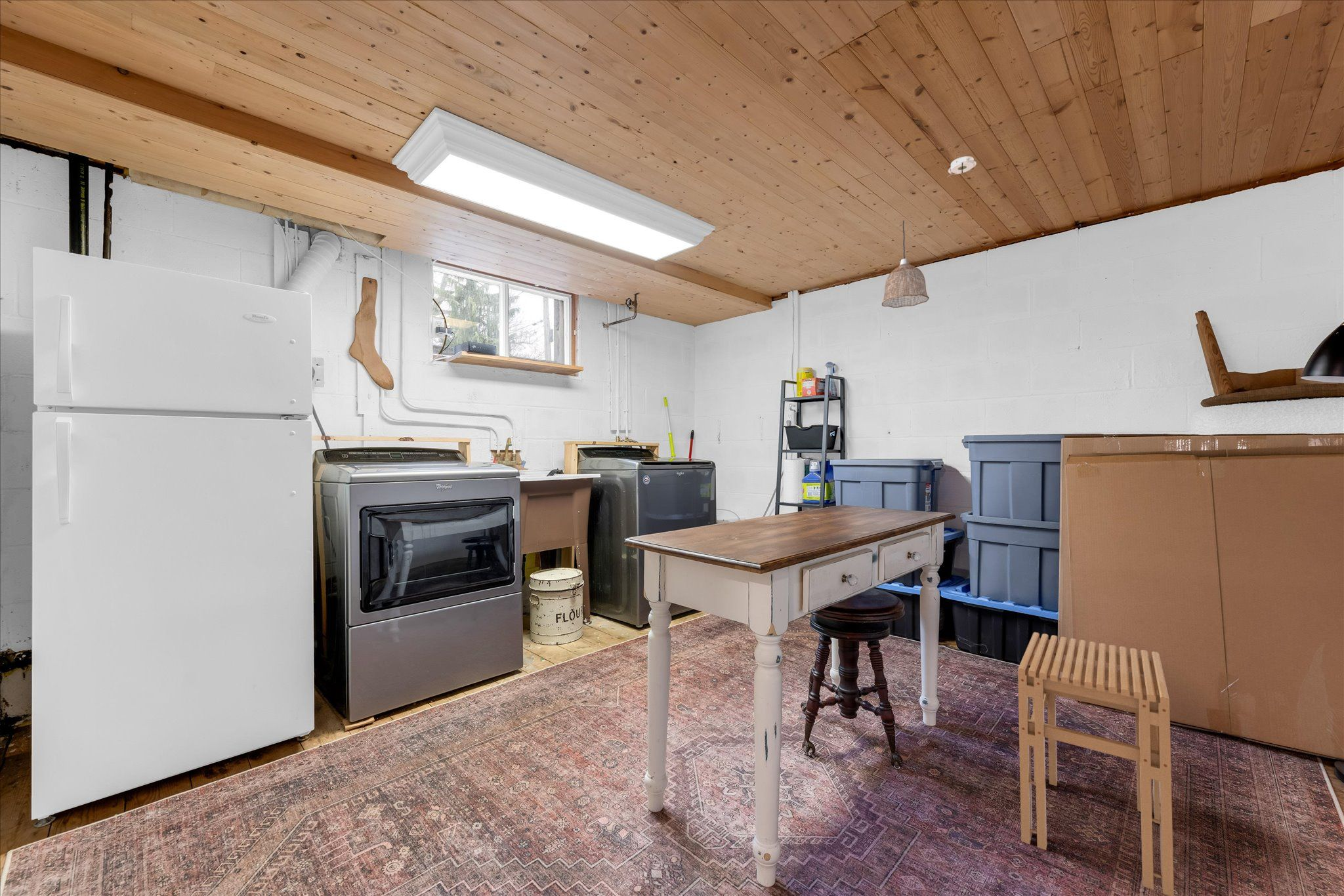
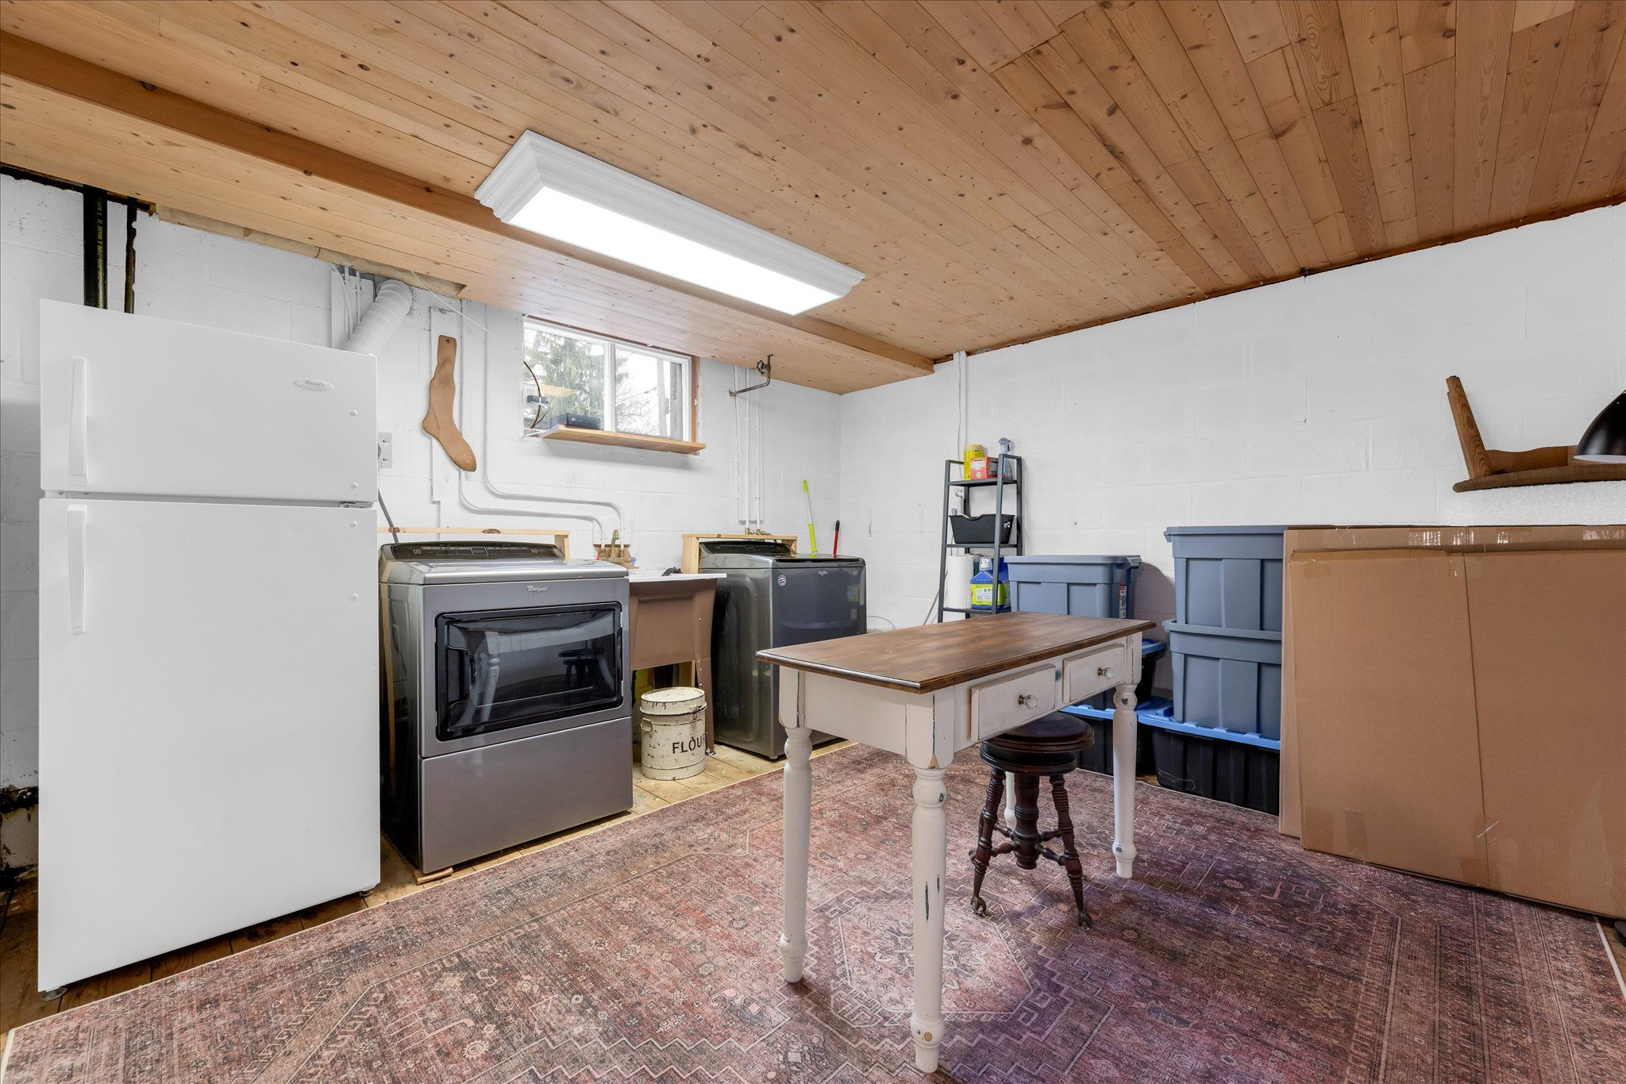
- pendant lamp (904, 261)
- smoke detector (961, 165)
- stool (1092, 743)
